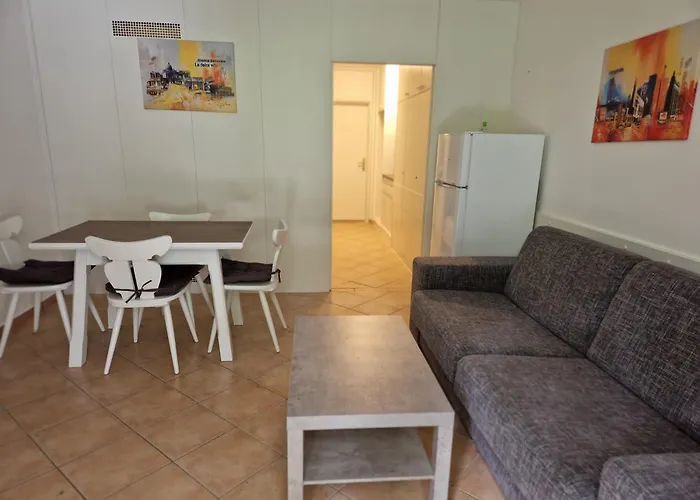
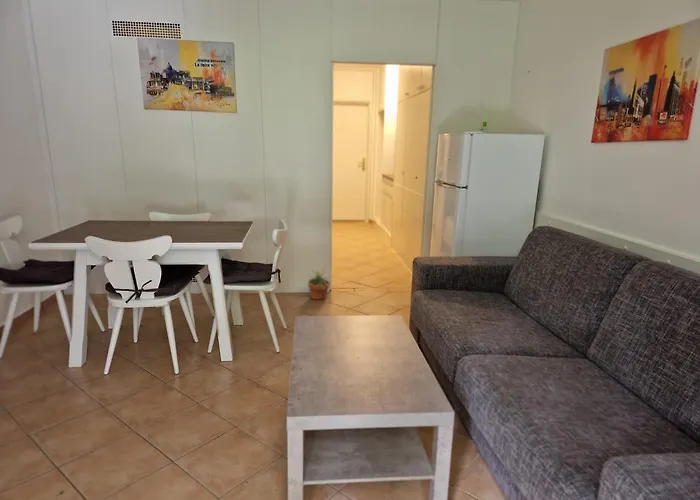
+ potted plant (319, 283)
